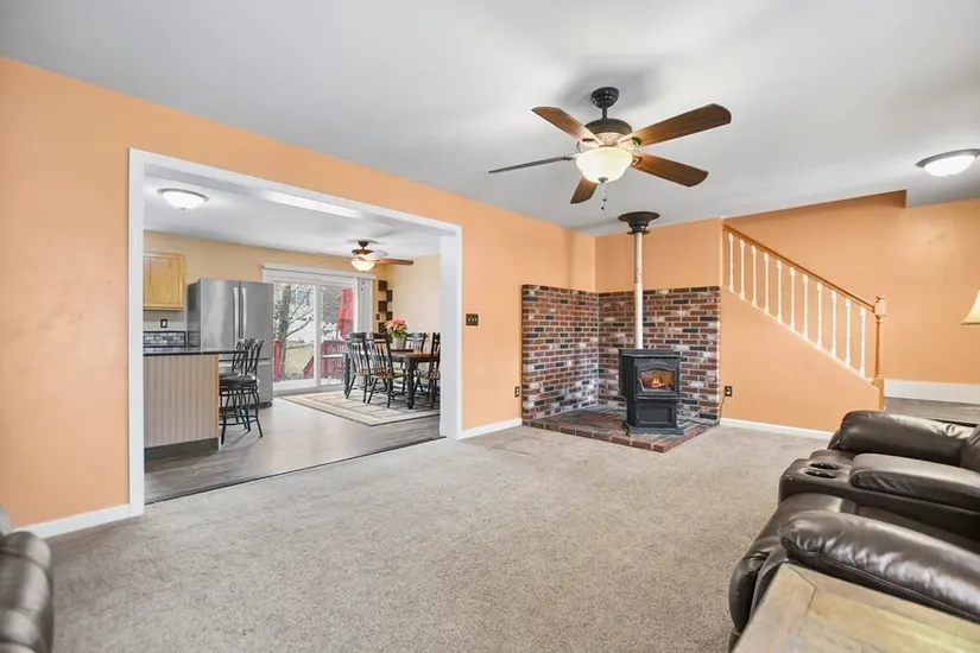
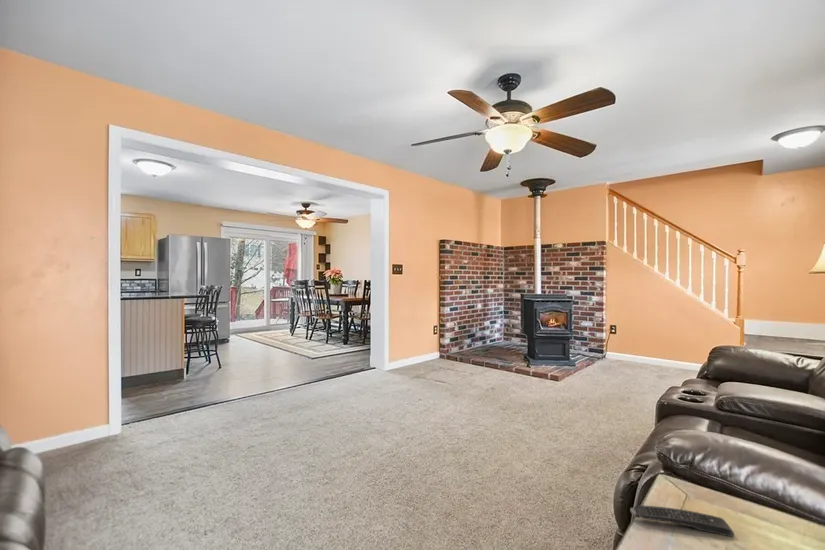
+ remote control (678, 518)
